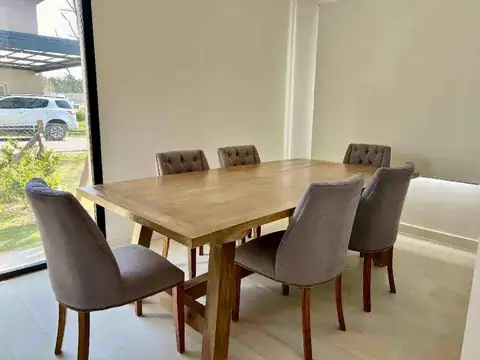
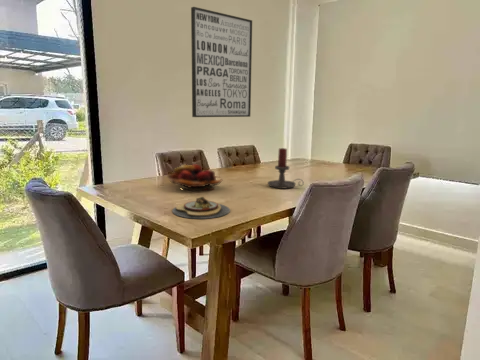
+ fruit basket (193, 176)
+ wall art (223, 66)
+ candle holder (286, 167)
+ plate (201, 204)
